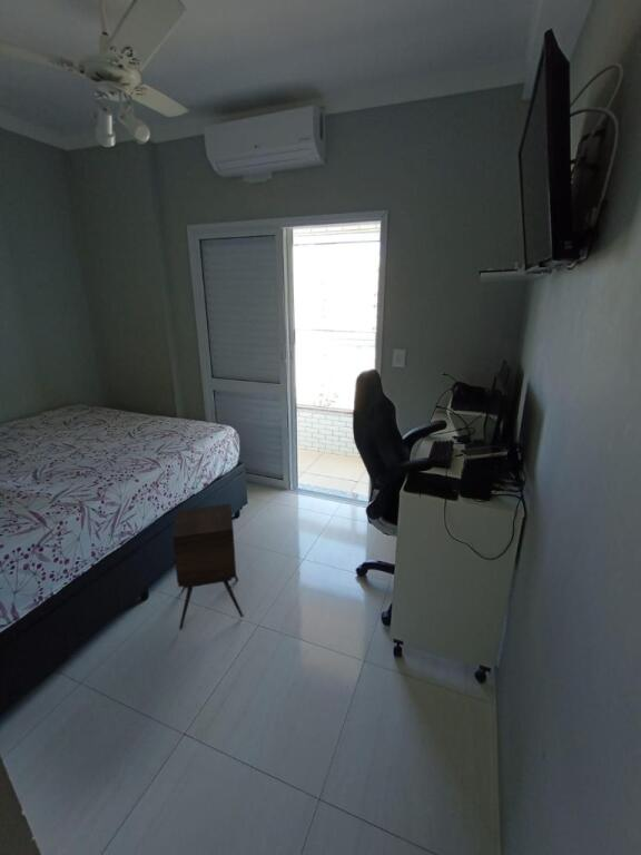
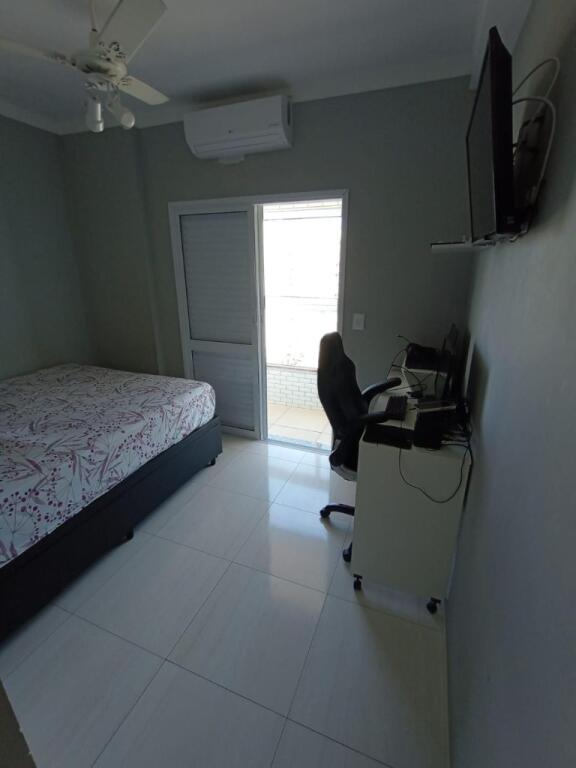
- side table (207, 562)
